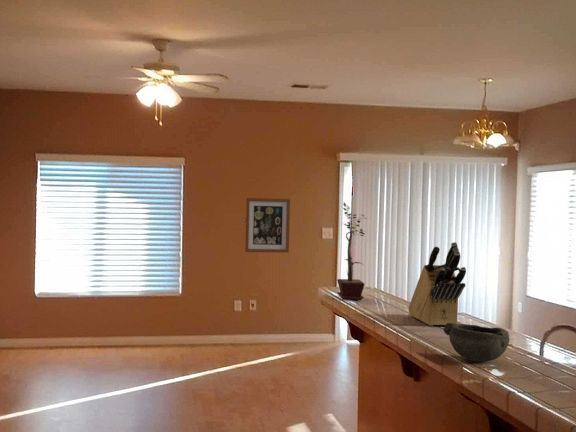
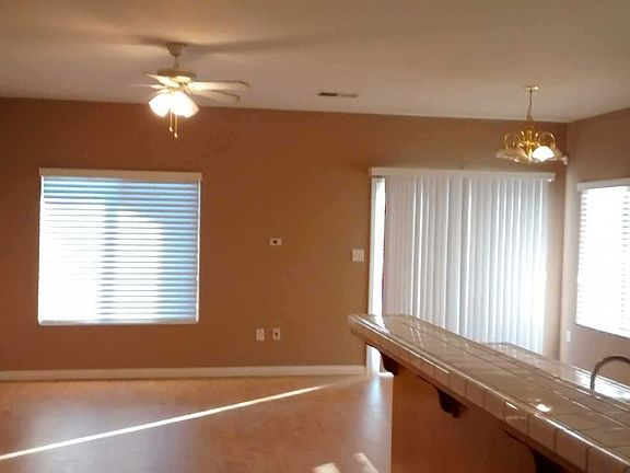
- wall art (267, 225)
- knife block (436, 281)
- bowl (475, 342)
- potted plant (350, 249)
